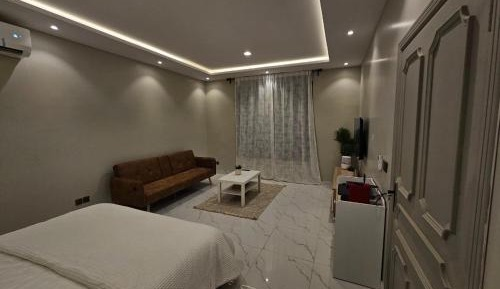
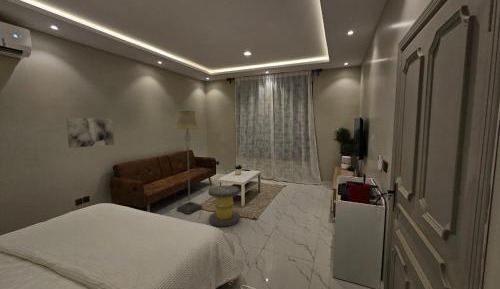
+ stool (224, 204)
+ wall art (92, 132)
+ floor lamp (188, 161)
